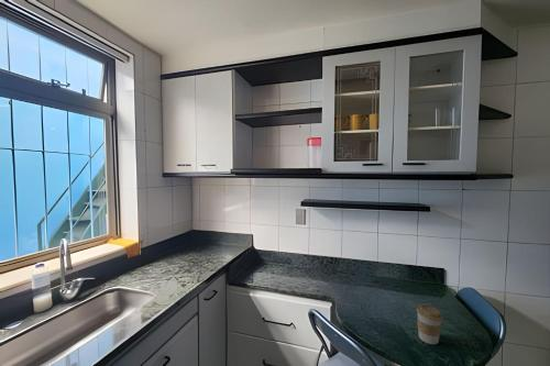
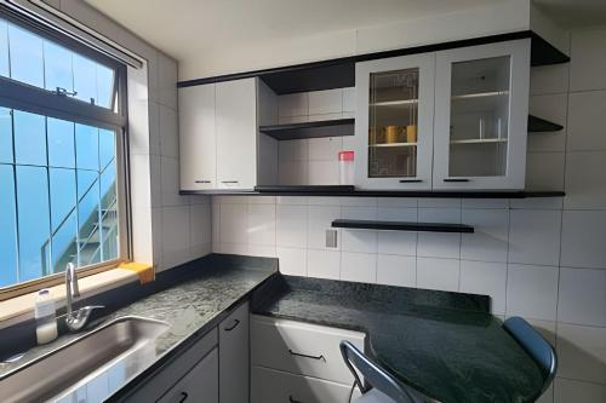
- coffee cup (429, 323)
